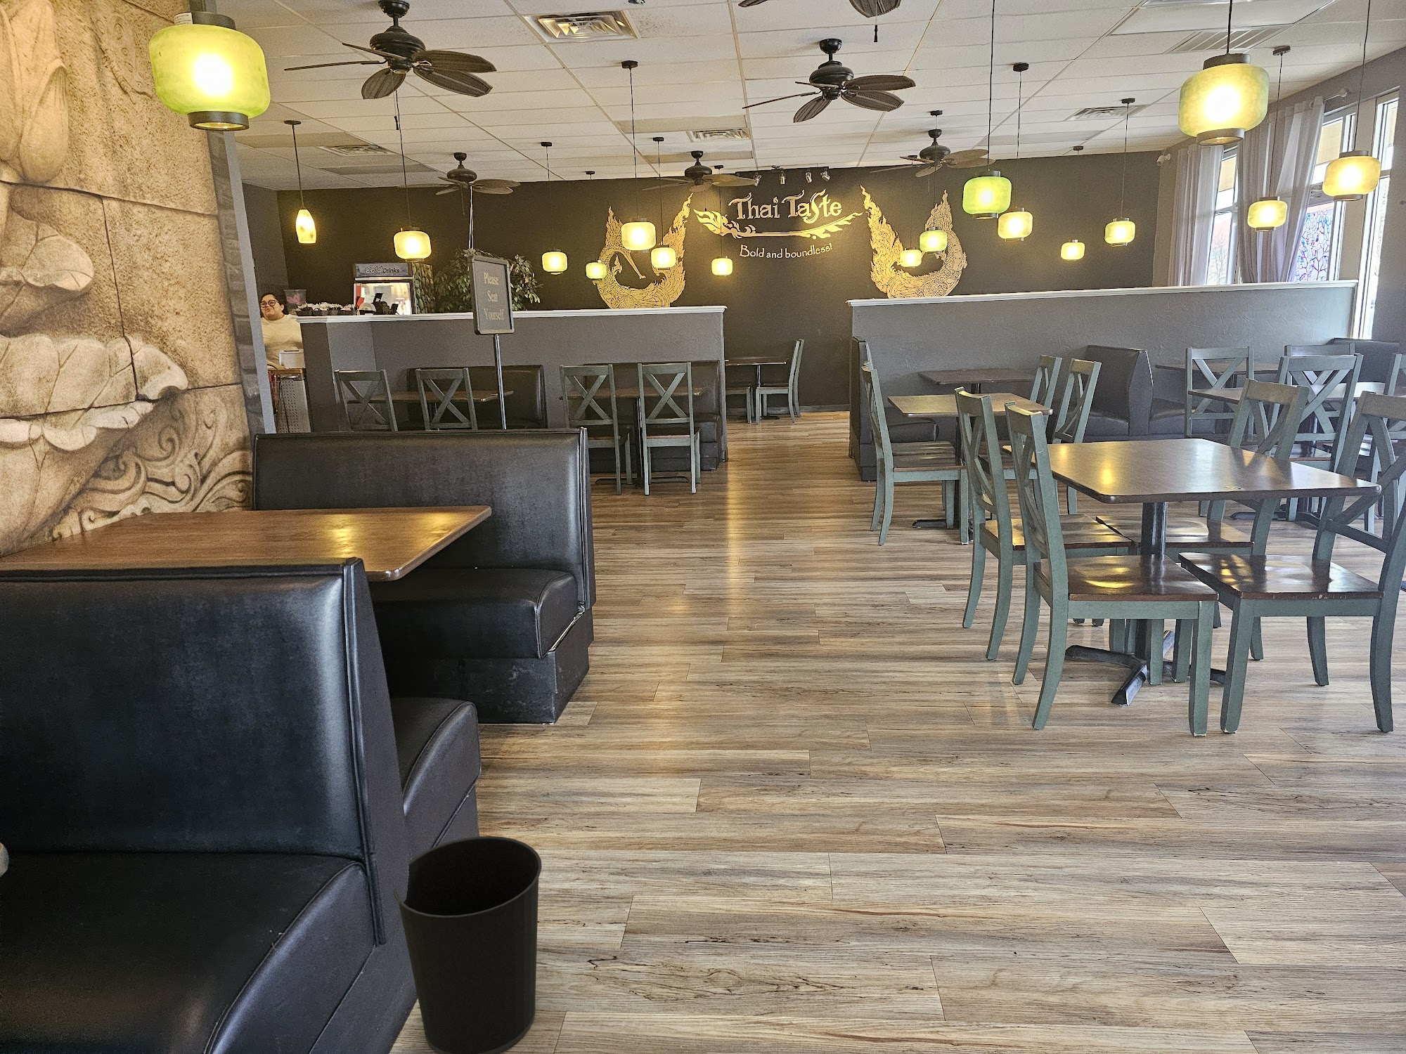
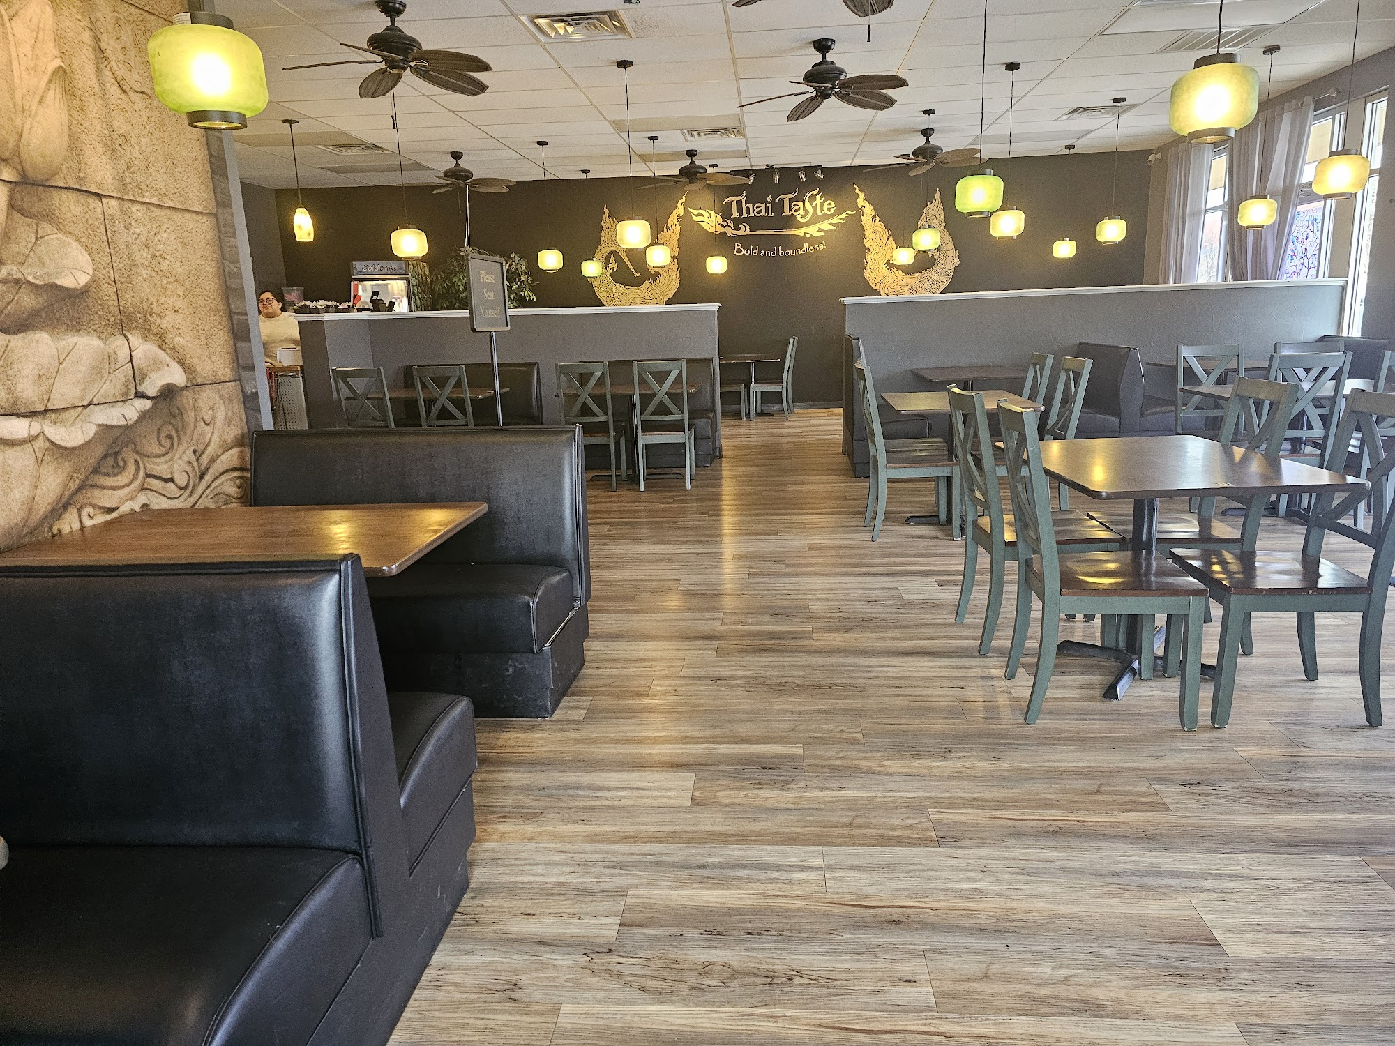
- wastebasket (475, 948)
